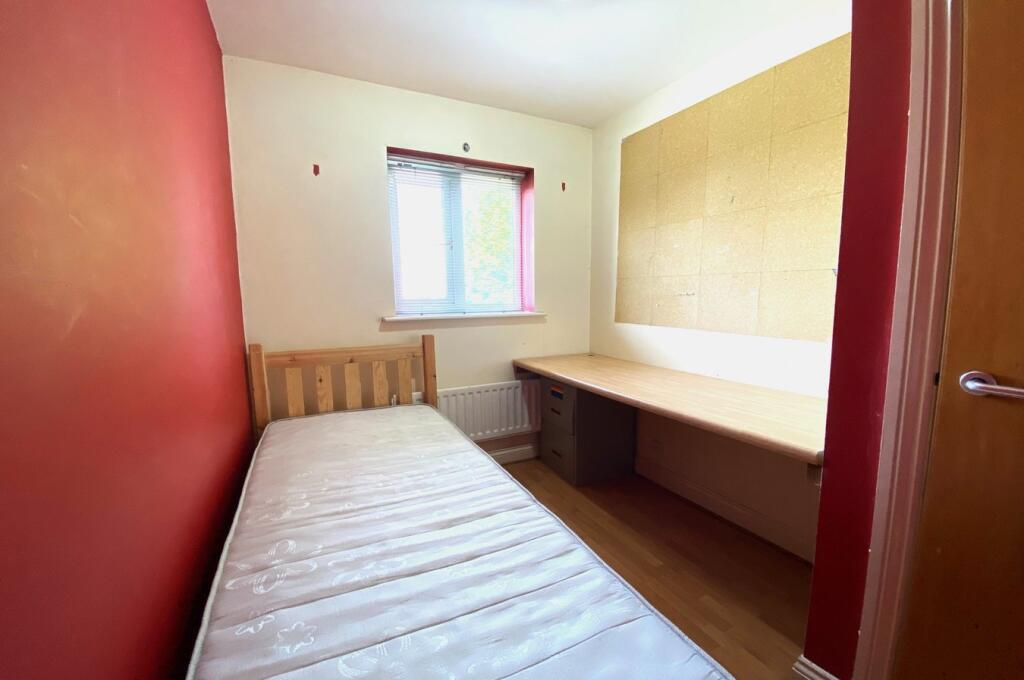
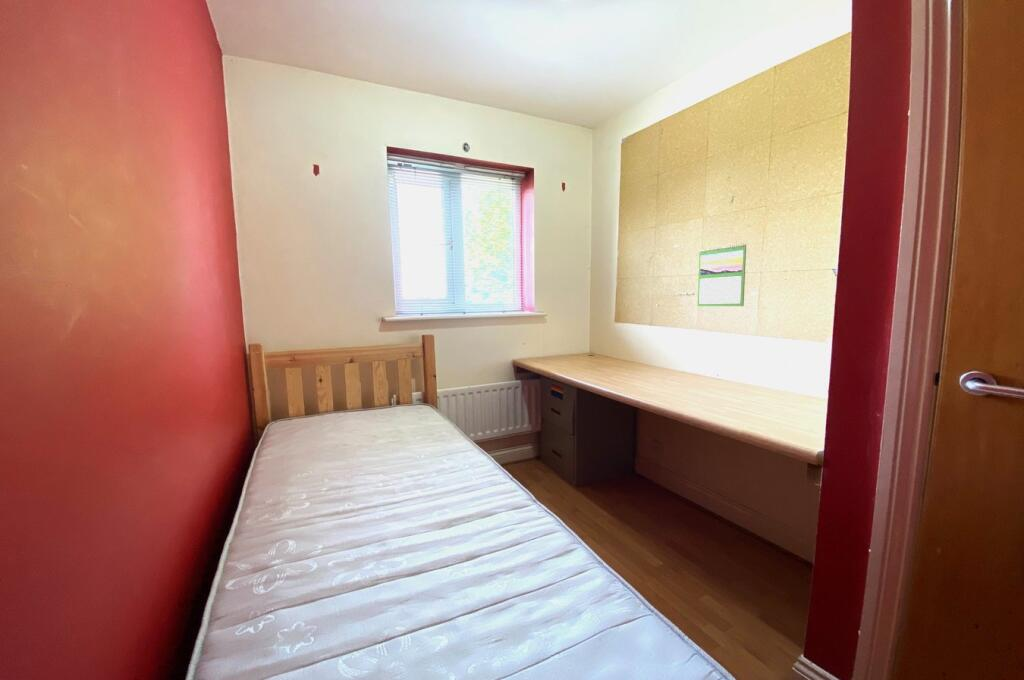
+ calendar (720, 276)
